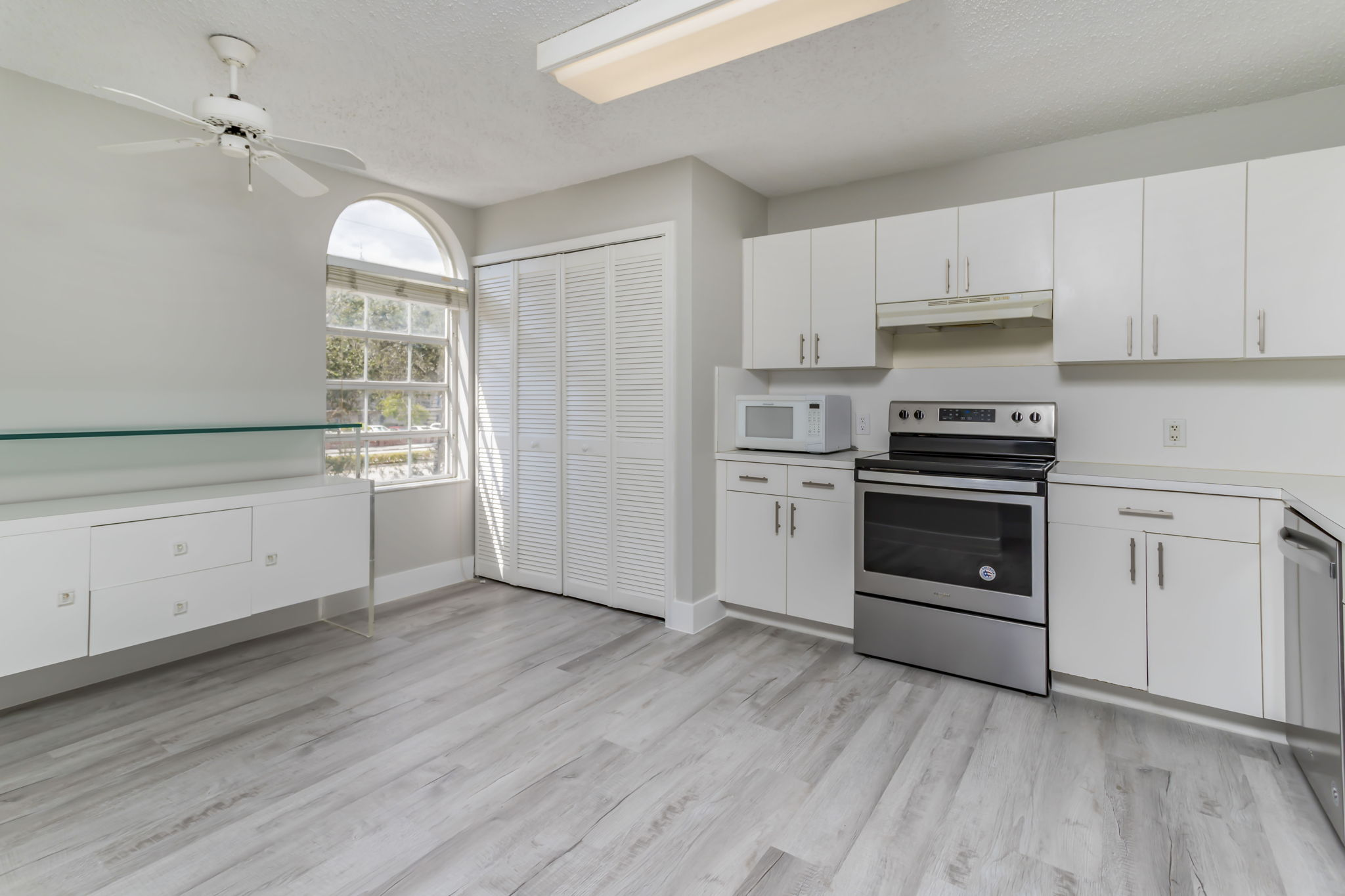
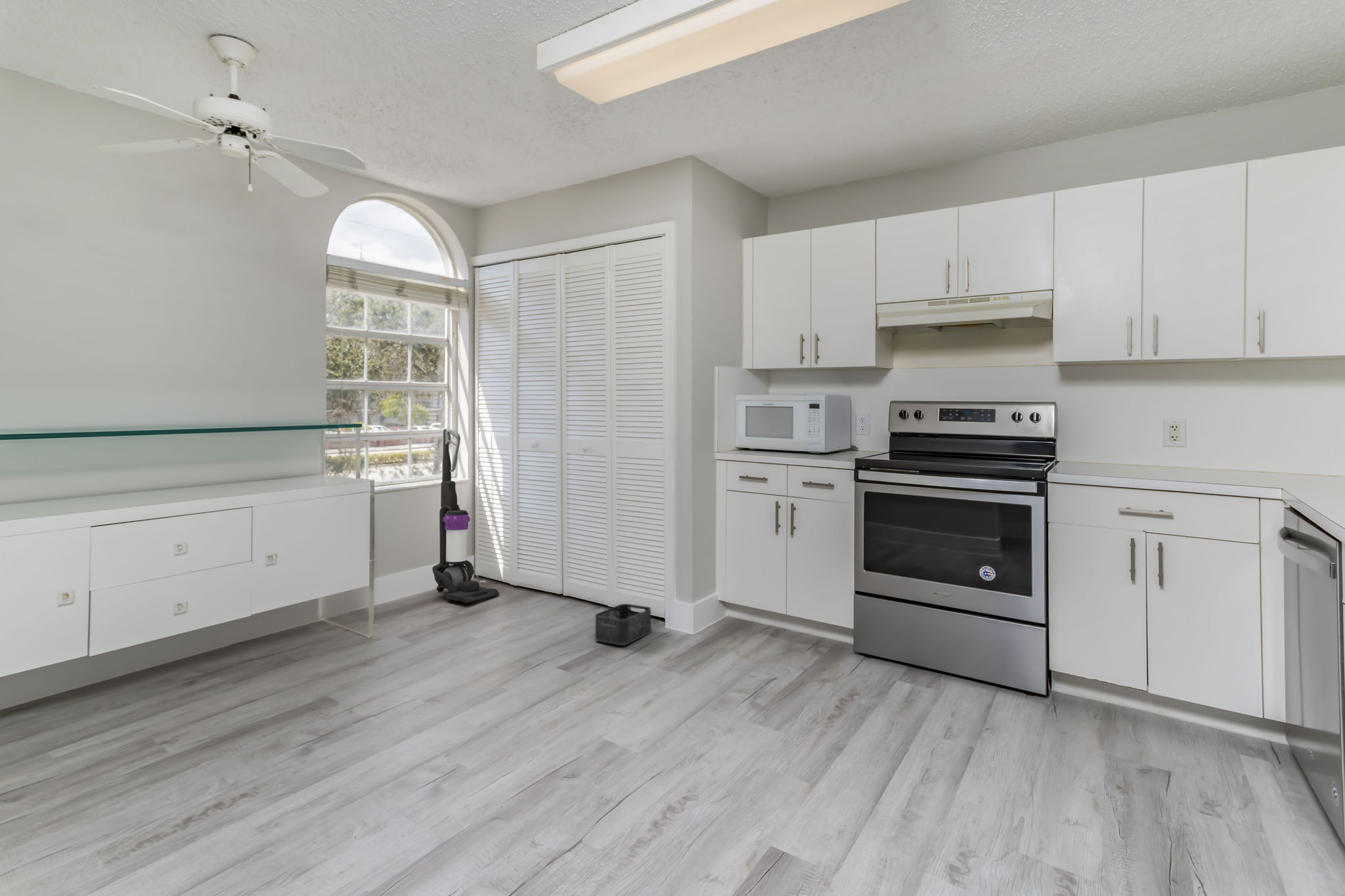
+ storage bin (623, 624)
+ vacuum cleaner (460, 512)
